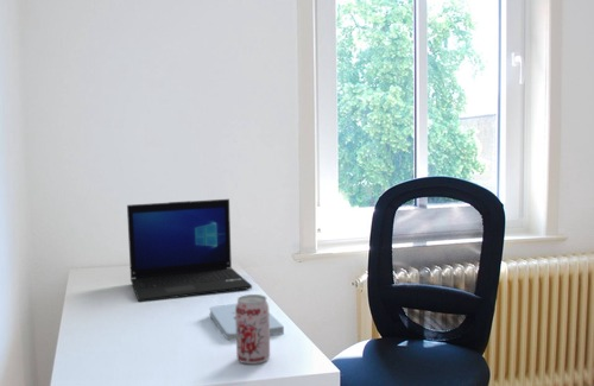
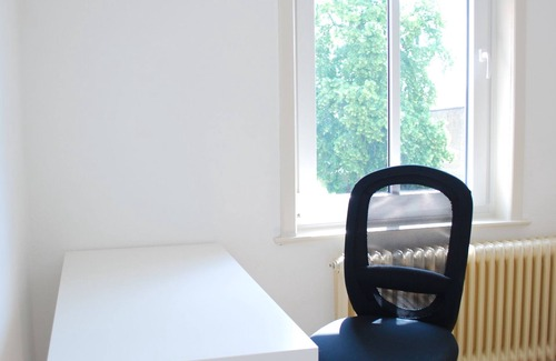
- laptop (188, 246)
- beverage can (252, 328)
- notepad (235, 319)
